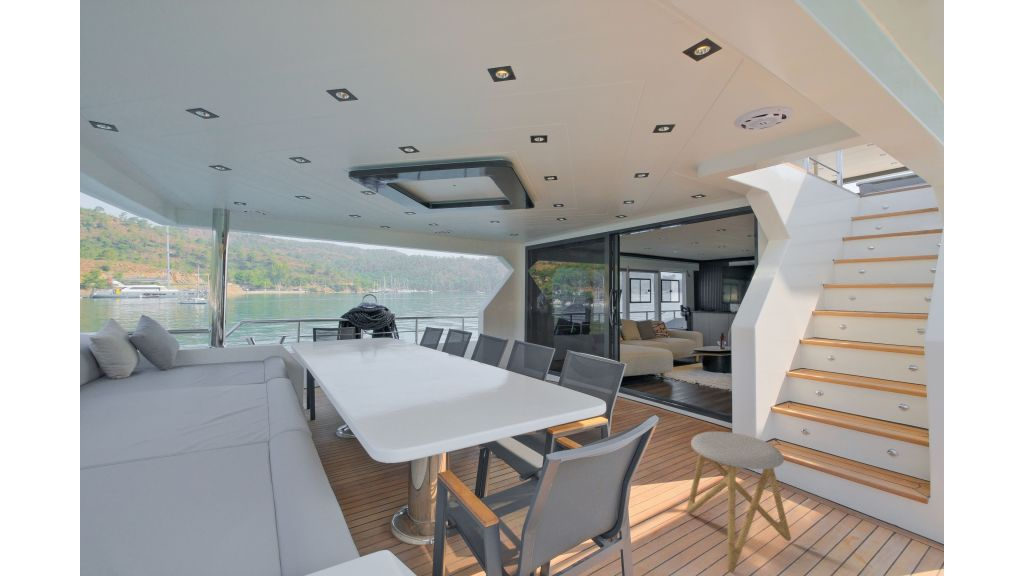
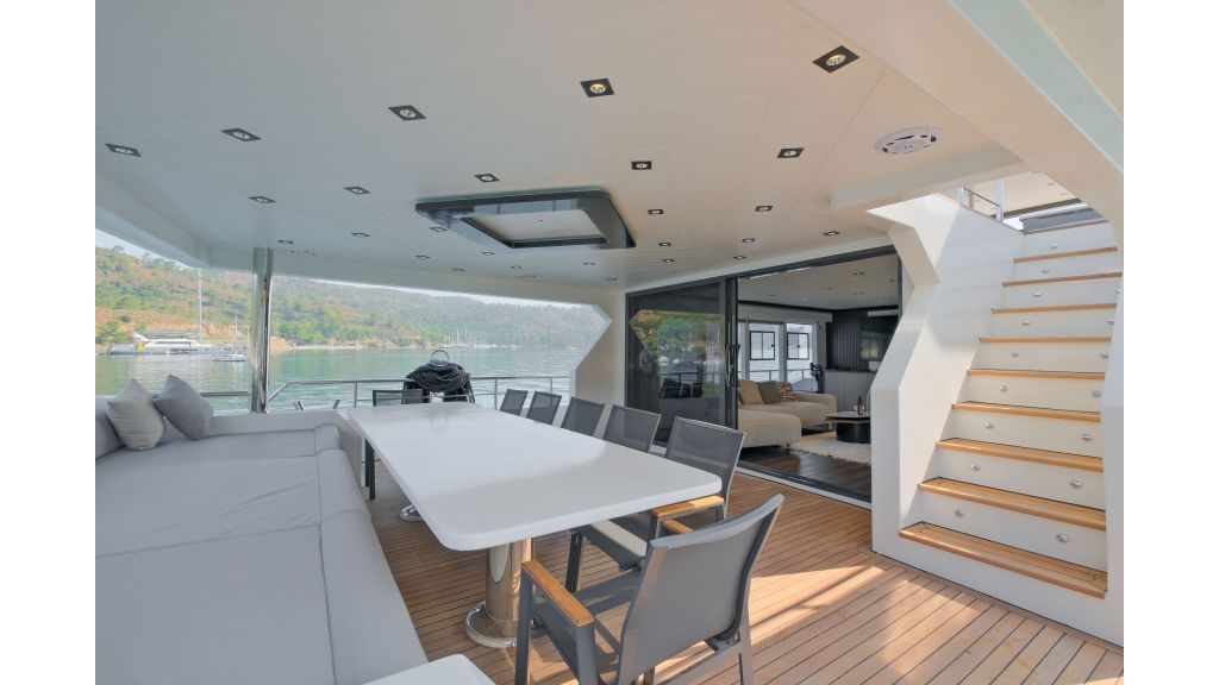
- stool (728, 488)
